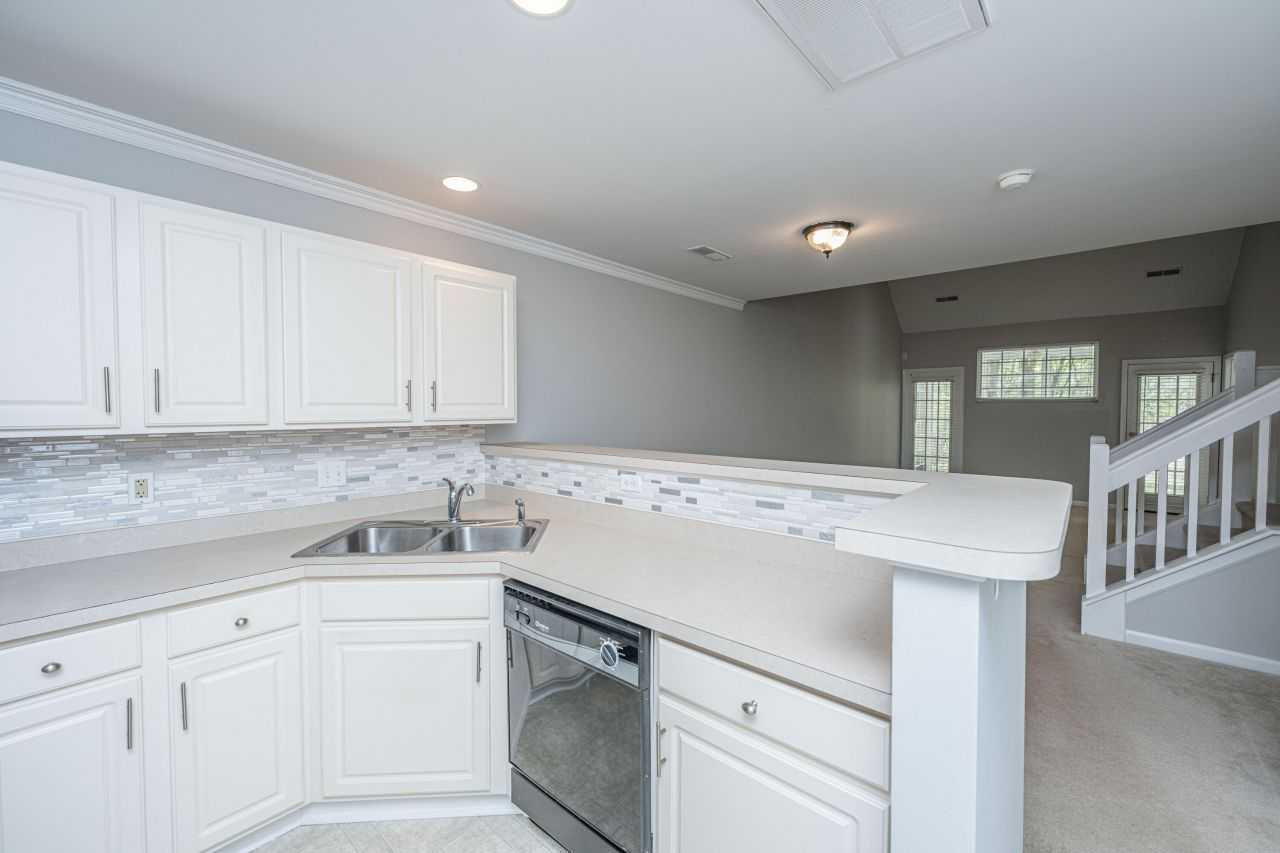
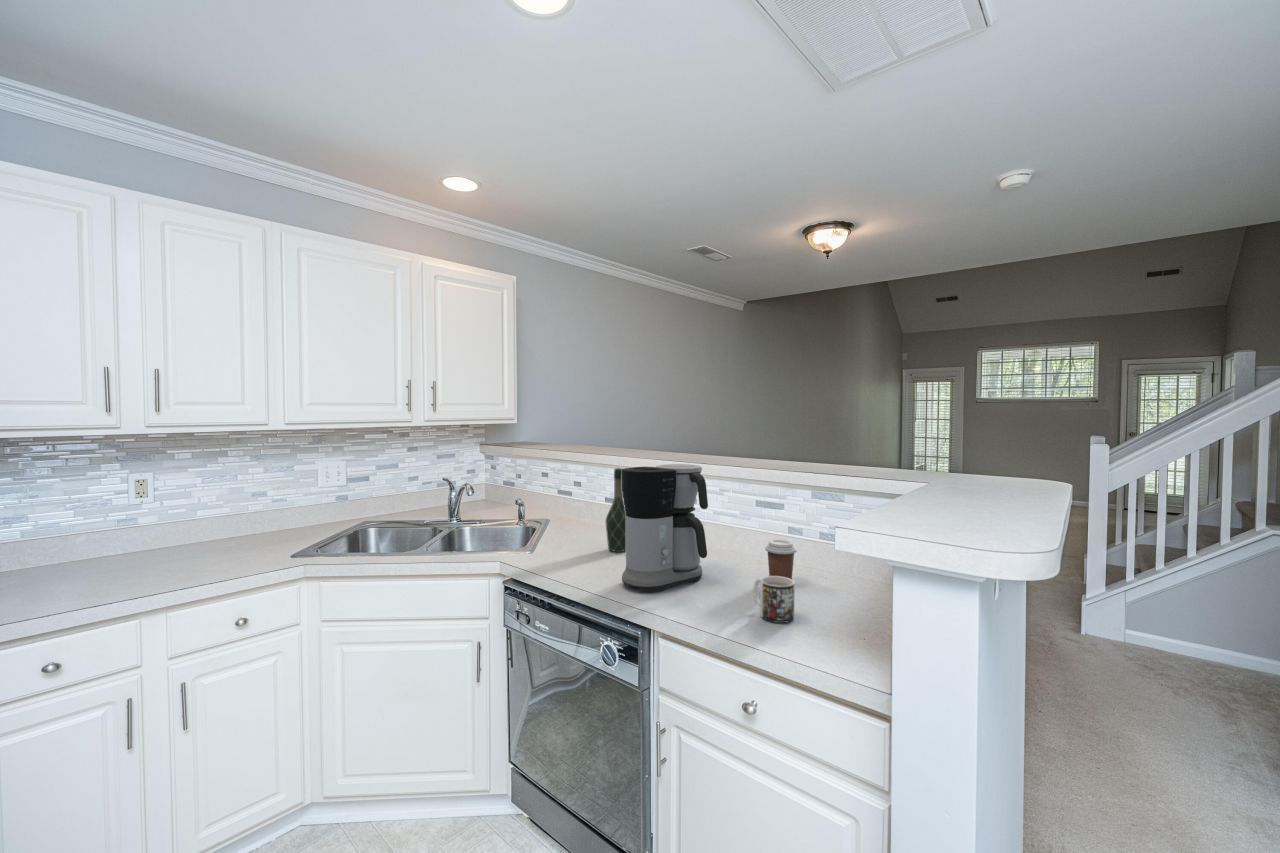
+ coffee cup (780, 562)
+ coffee maker (667, 524)
+ mug (771, 596)
+ wine bottle (618, 509)
